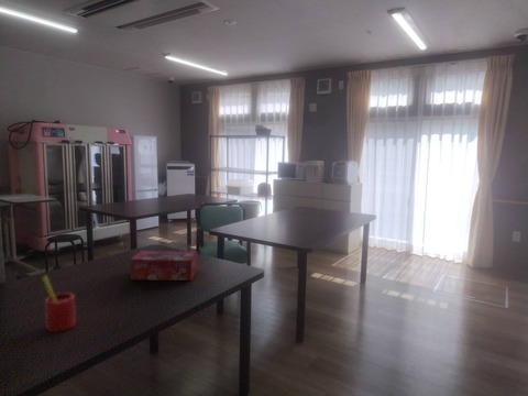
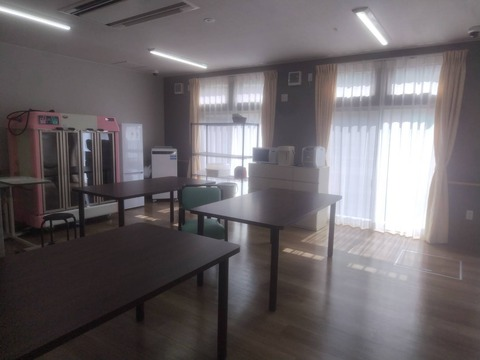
- tissue box (165, 264)
- straw (57, 300)
